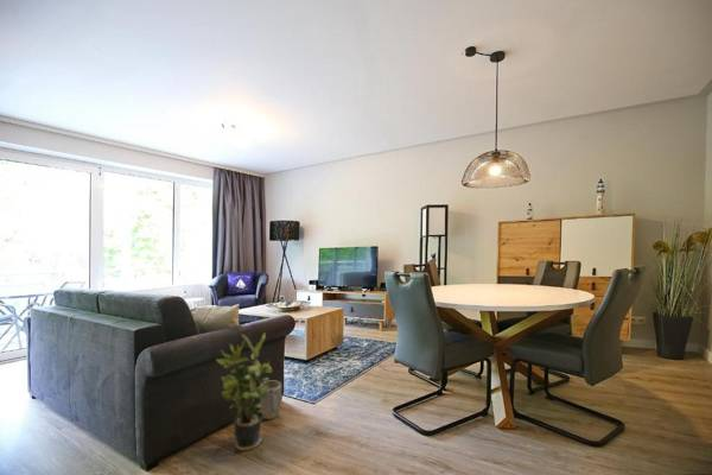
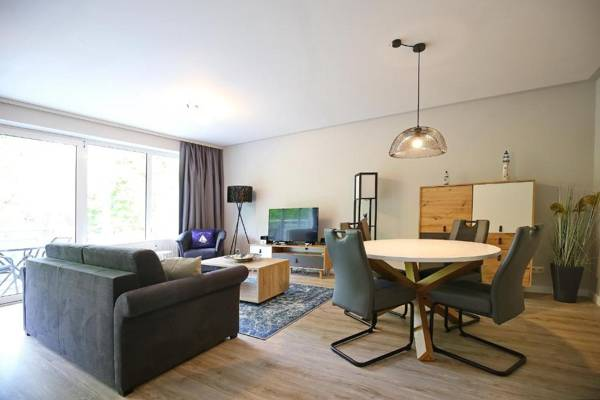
- potted plant (243, 390)
- plant pot (269, 399)
